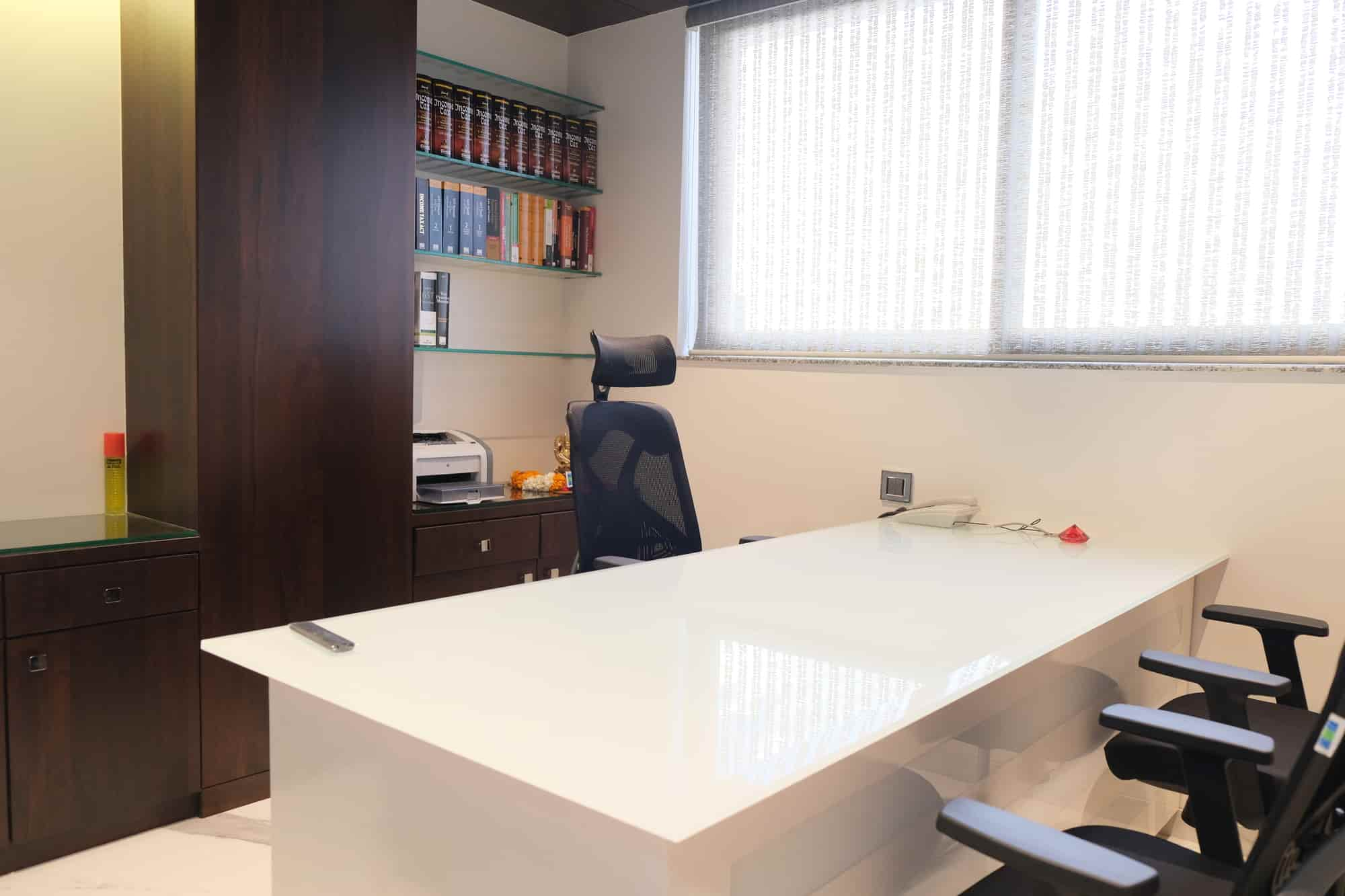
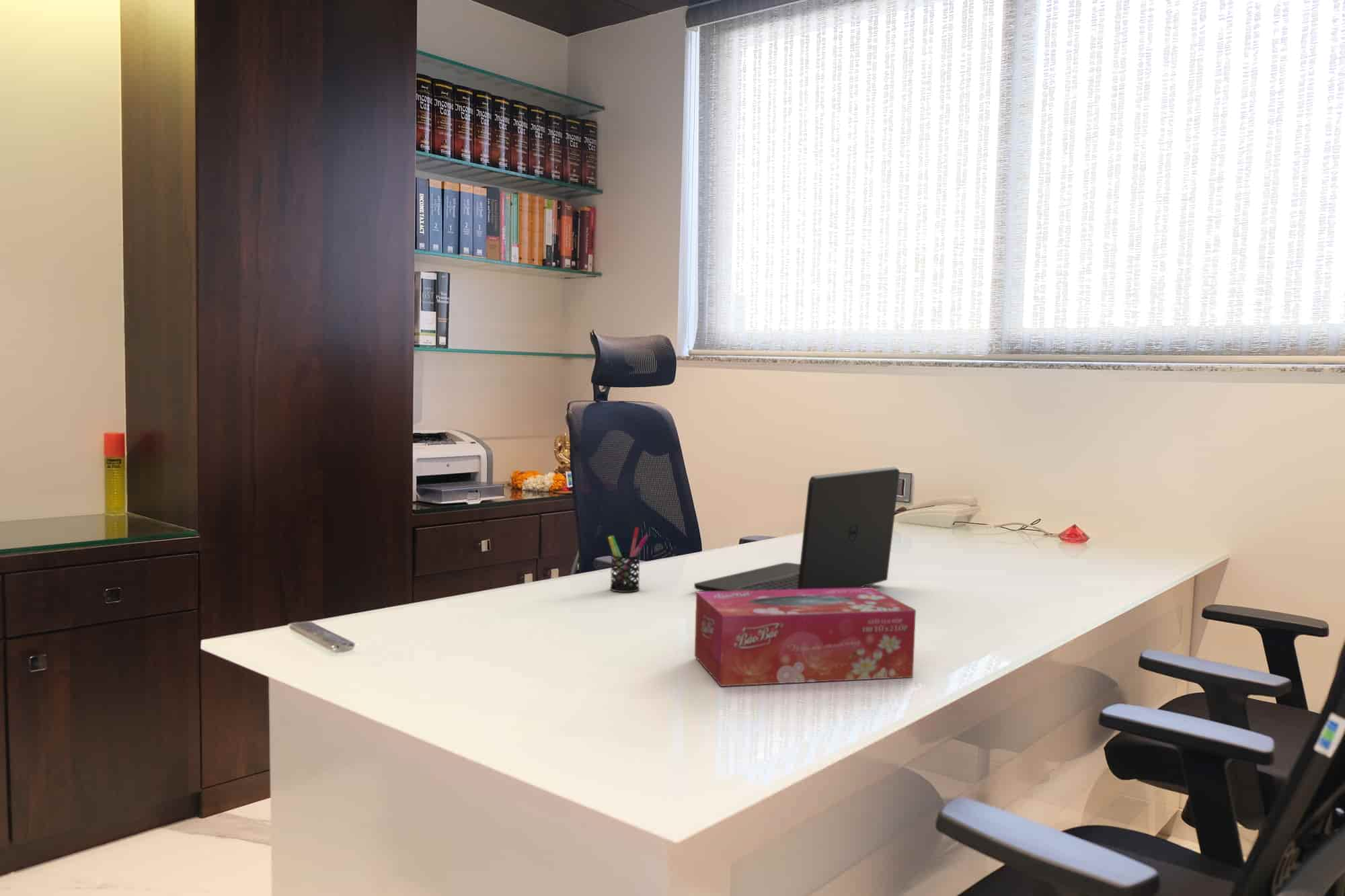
+ pen holder (624, 558)
+ laptop (804, 528)
+ tissue box (802, 633)
